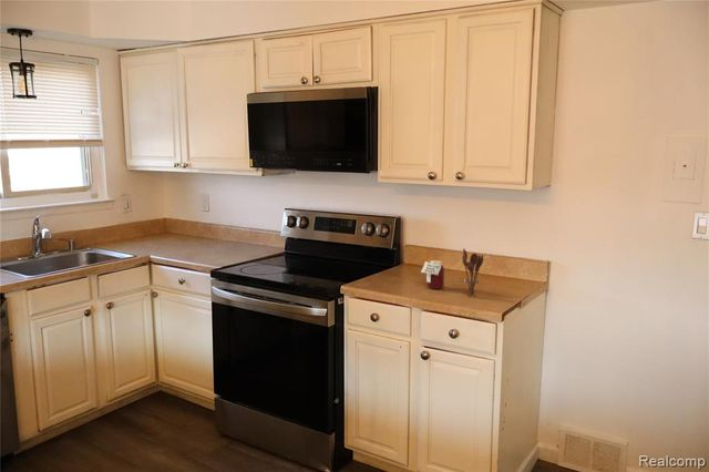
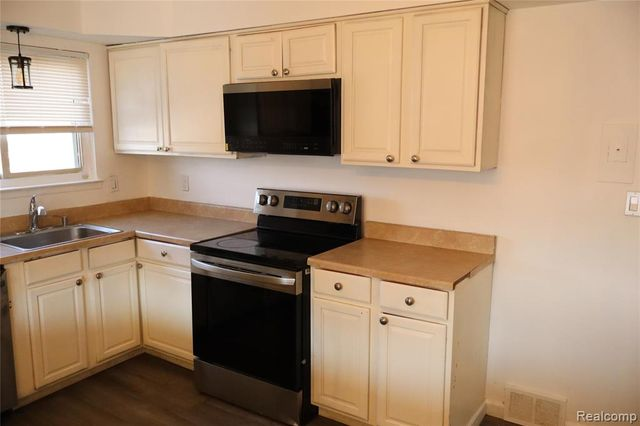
- jar (433, 275)
- utensil holder (471, 273)
